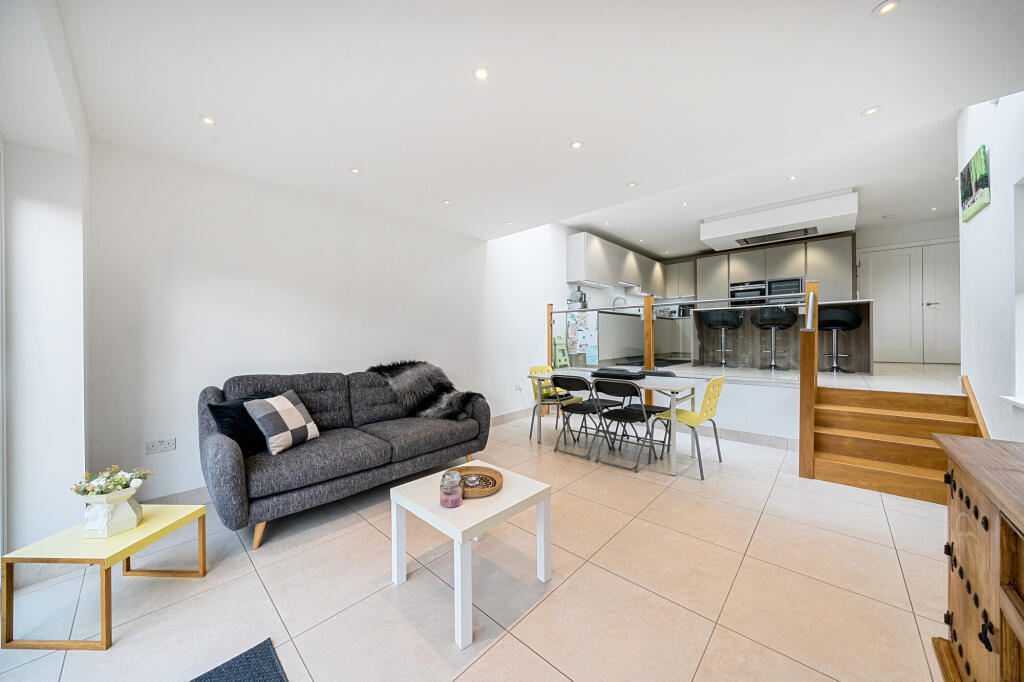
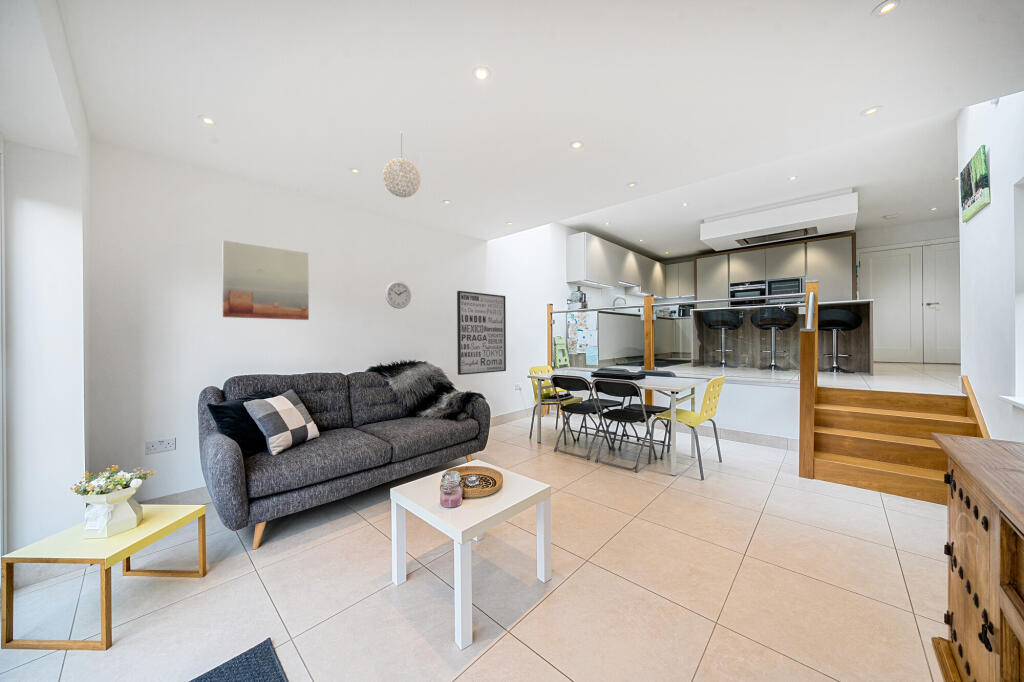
+ wall art (268, 282)
+ wall clock (398, 294)
+ pendant light (401, 164)
+ wall art (482, 333)
